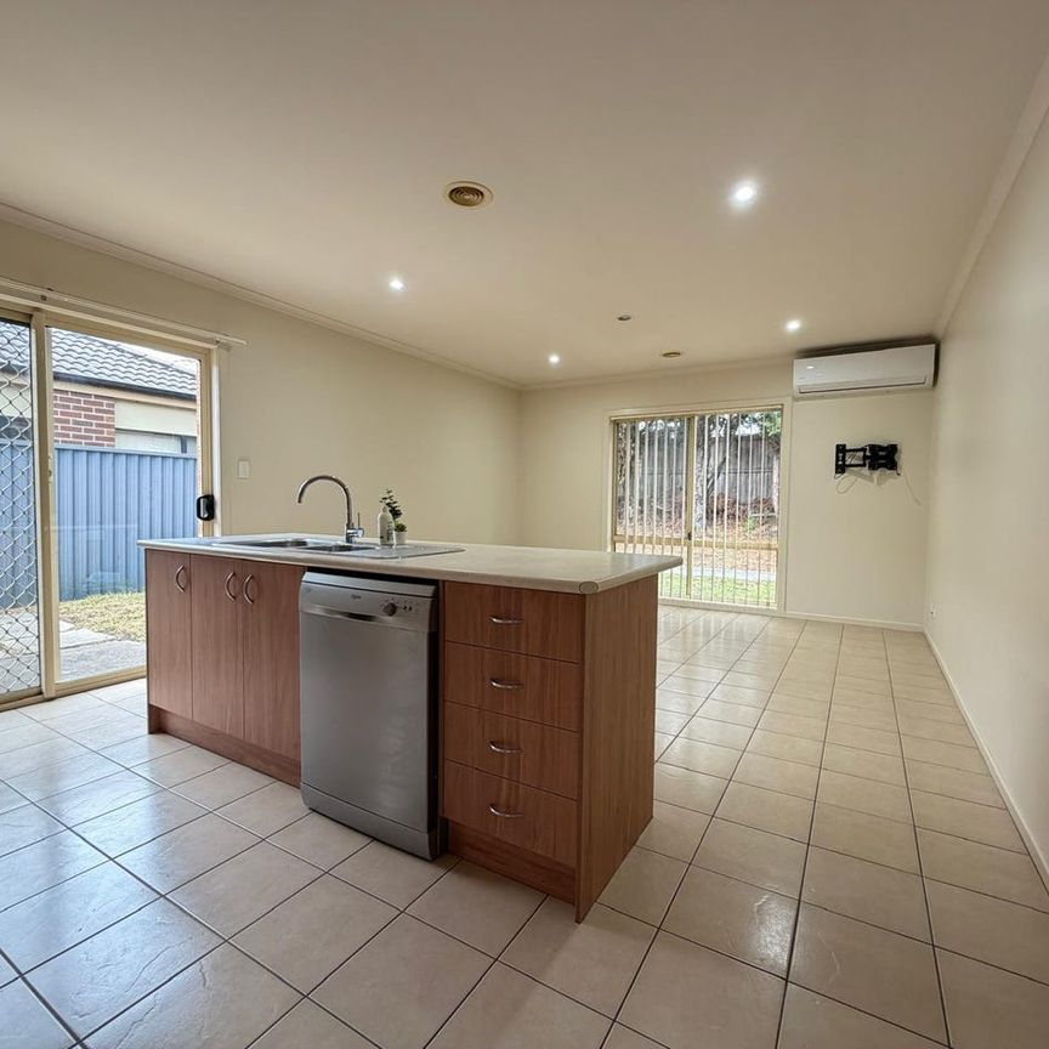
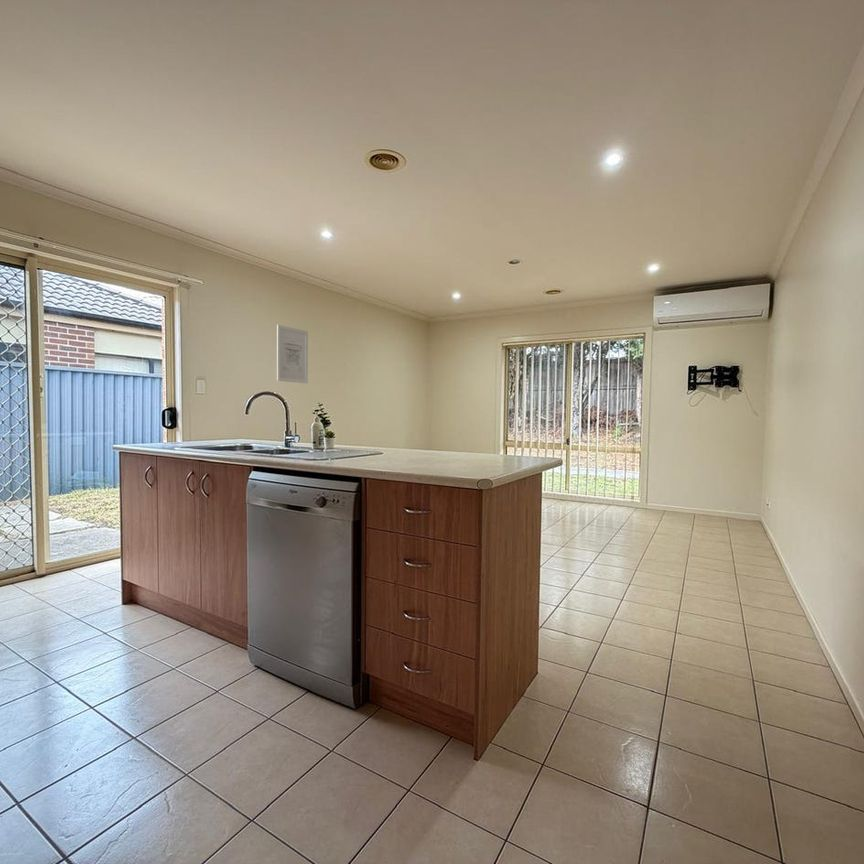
+ wall art (292, 355)
